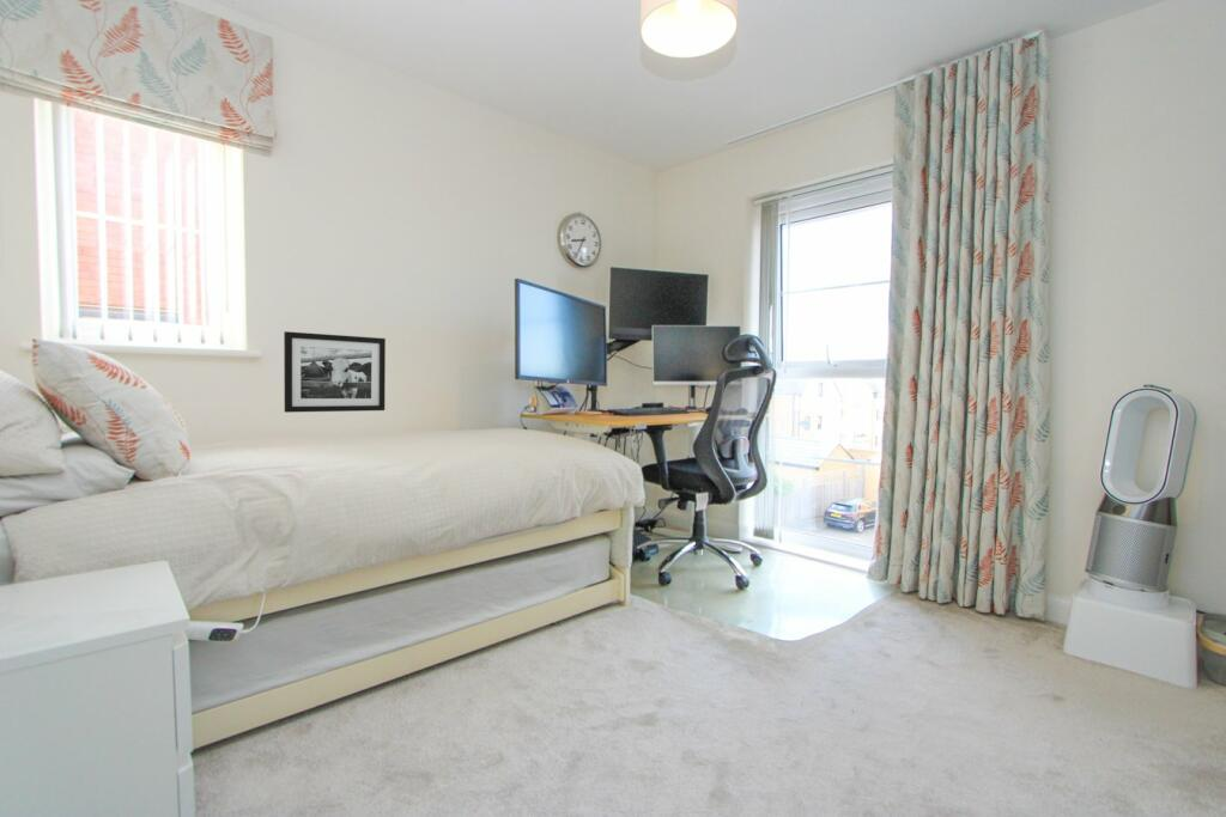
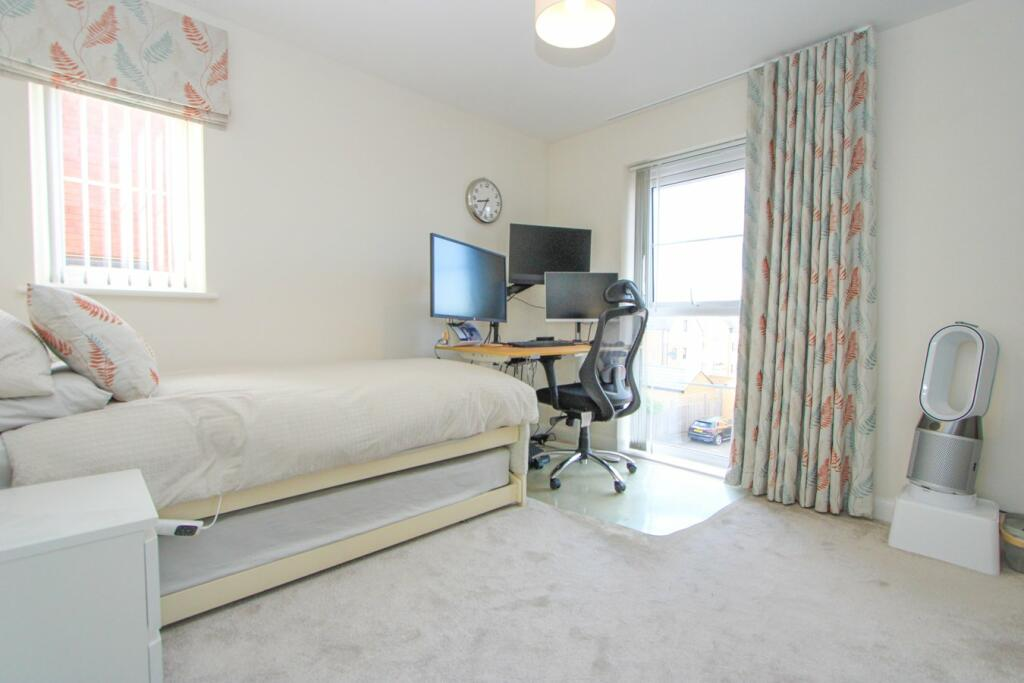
- picture frame (336, 373)
